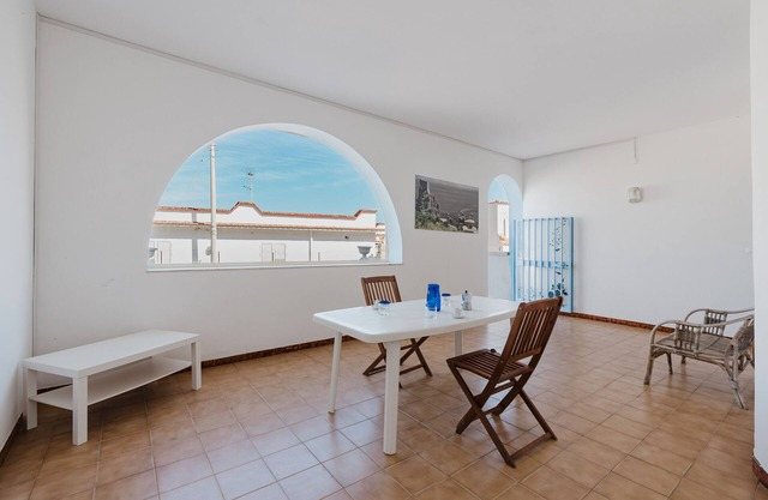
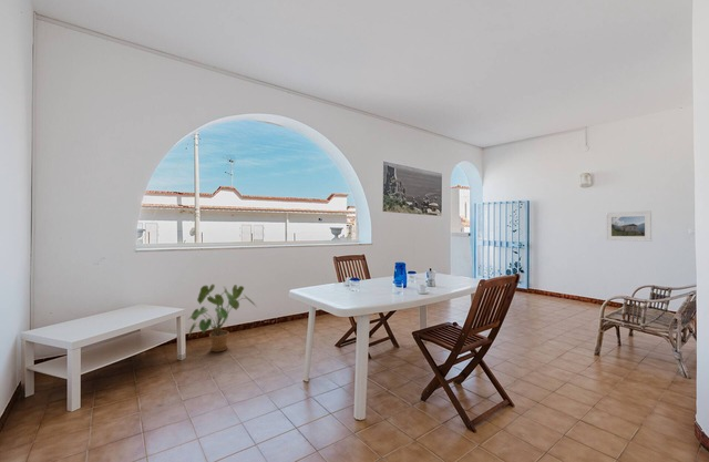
+ house plant (222, 315)
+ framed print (627, 226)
